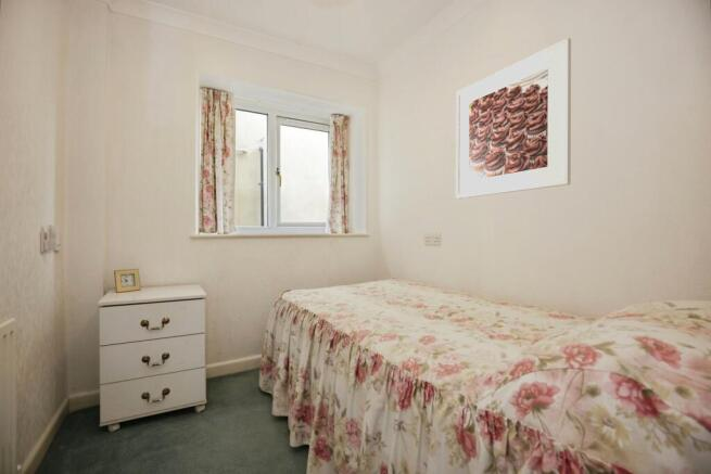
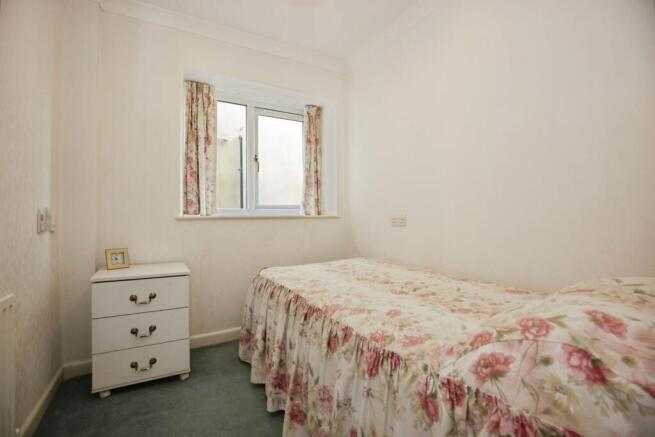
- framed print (504, 130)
